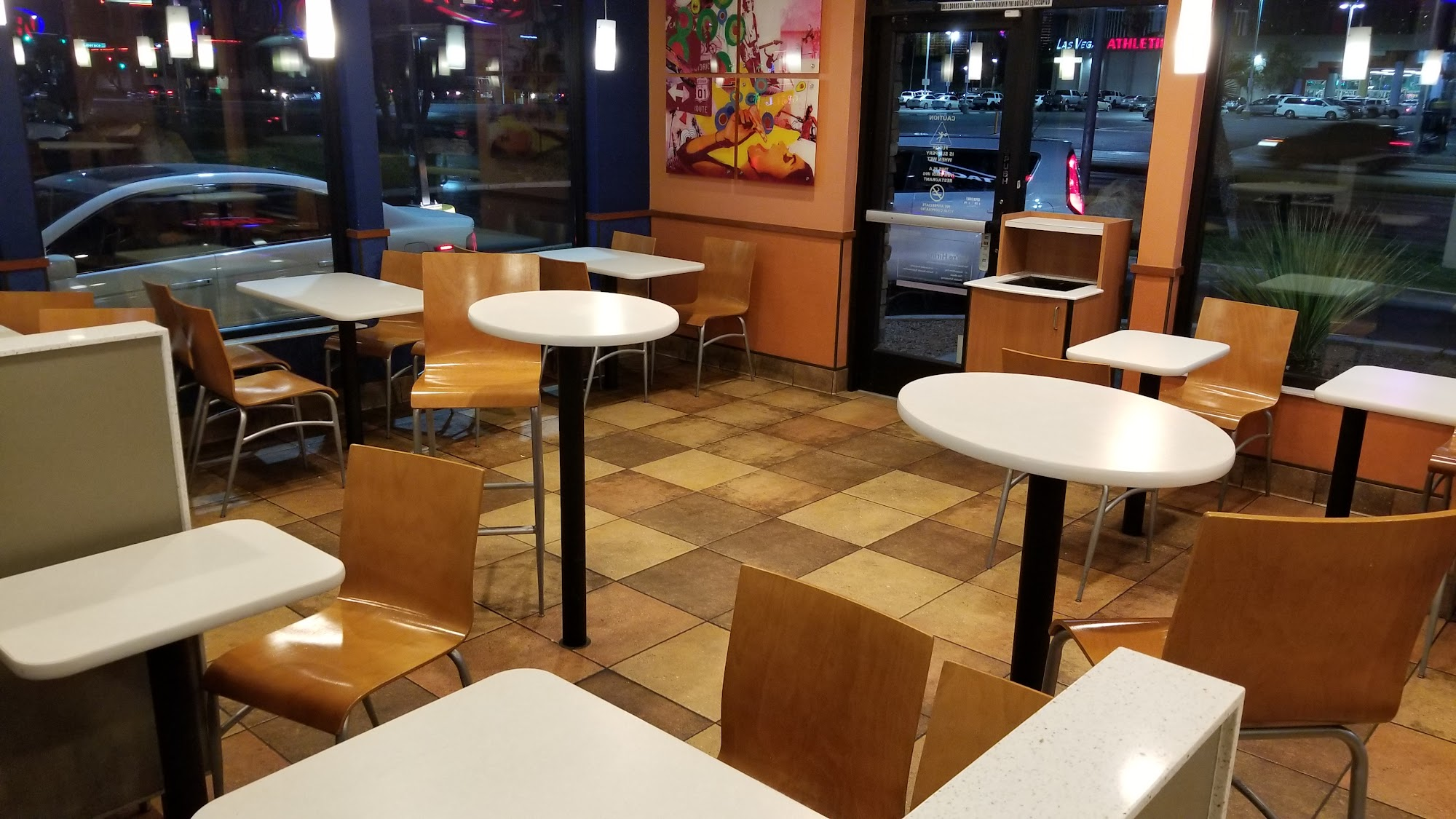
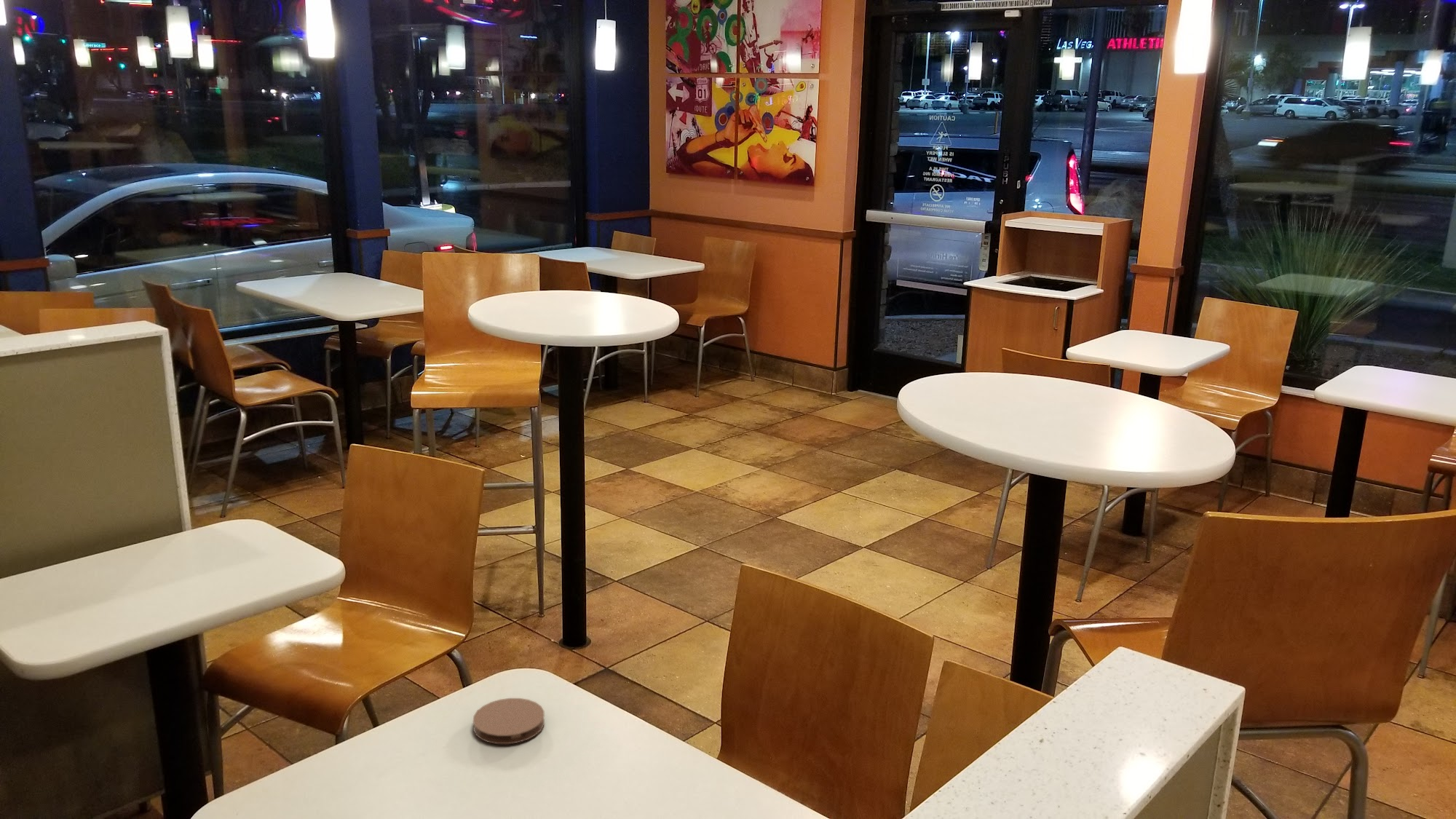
+ coaster (509, 720)
